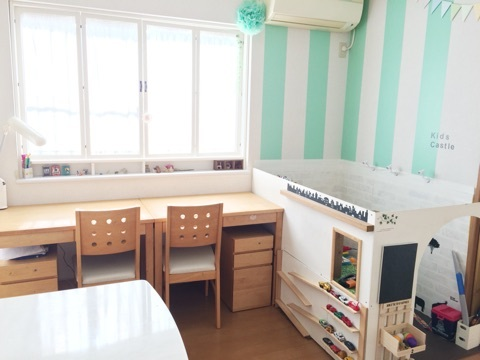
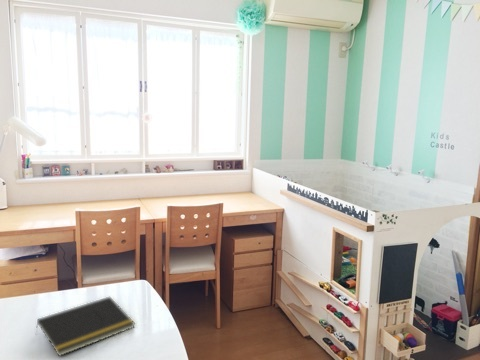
+ notepad (87, 323)
